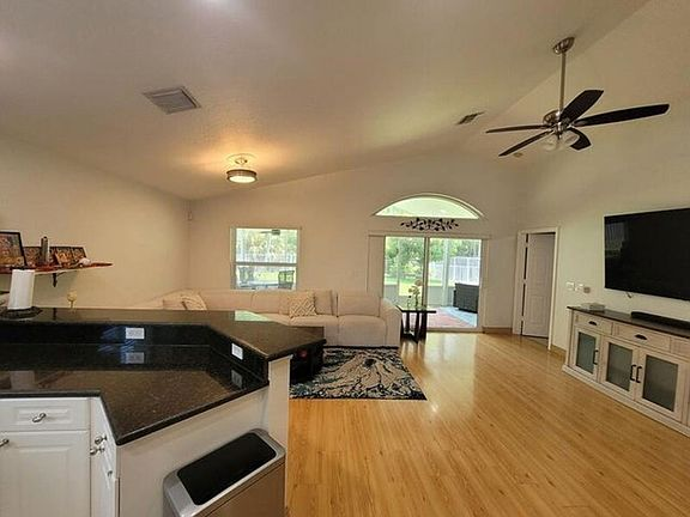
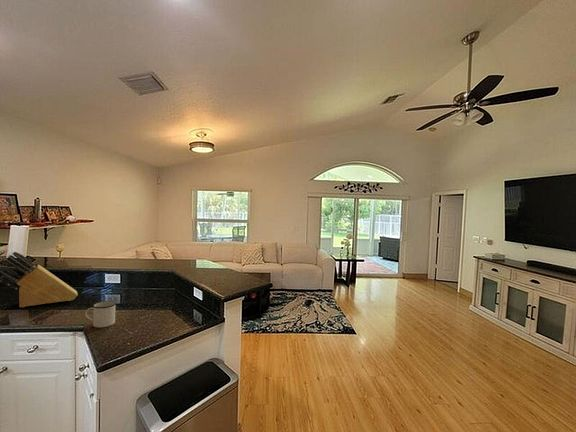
+ knife block (40, 276)
+ mug (100, 314)
